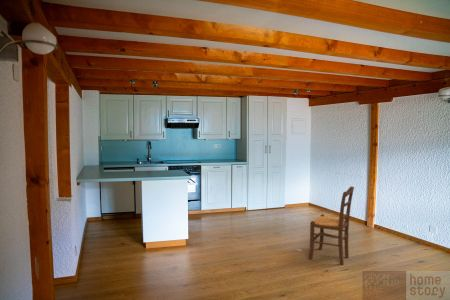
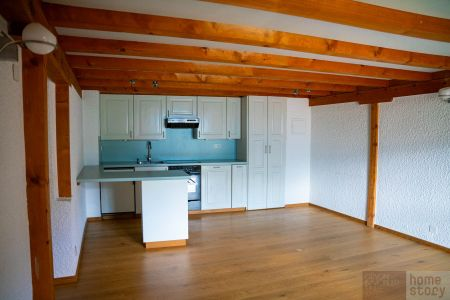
- chair (332, 221)
